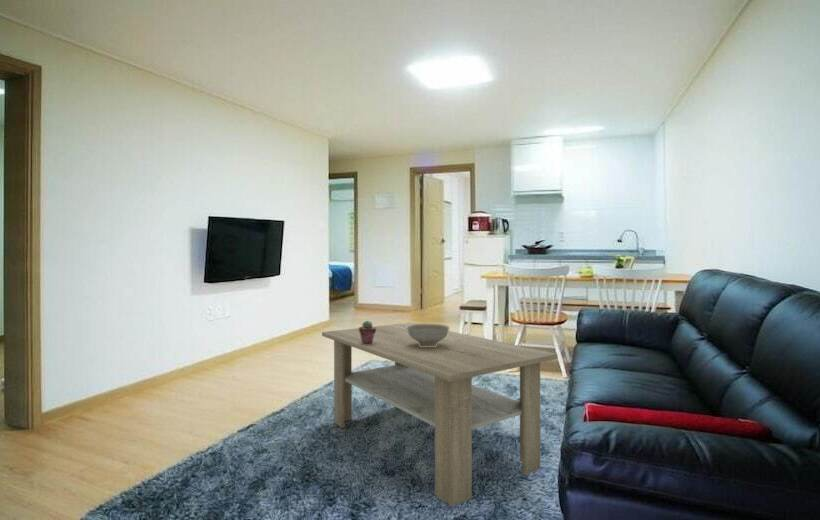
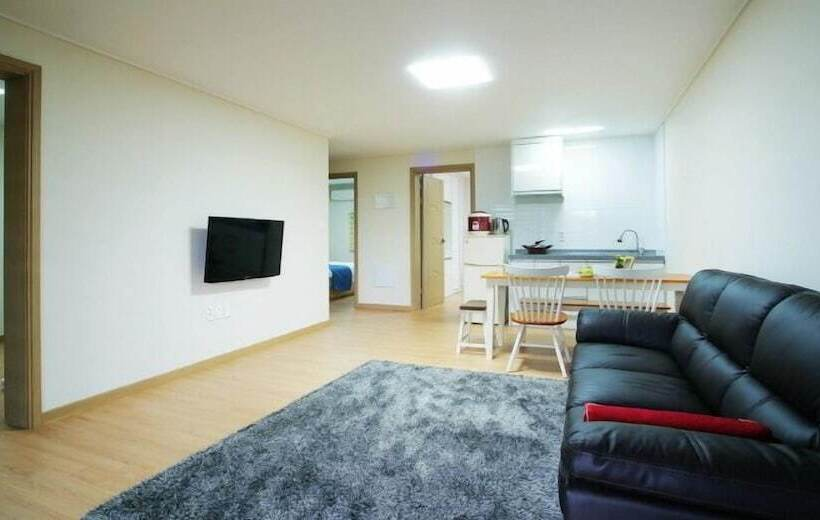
- potted succulent (367, 331)
- decorative bowl (427, 335)
- coffee table (424, 392)
